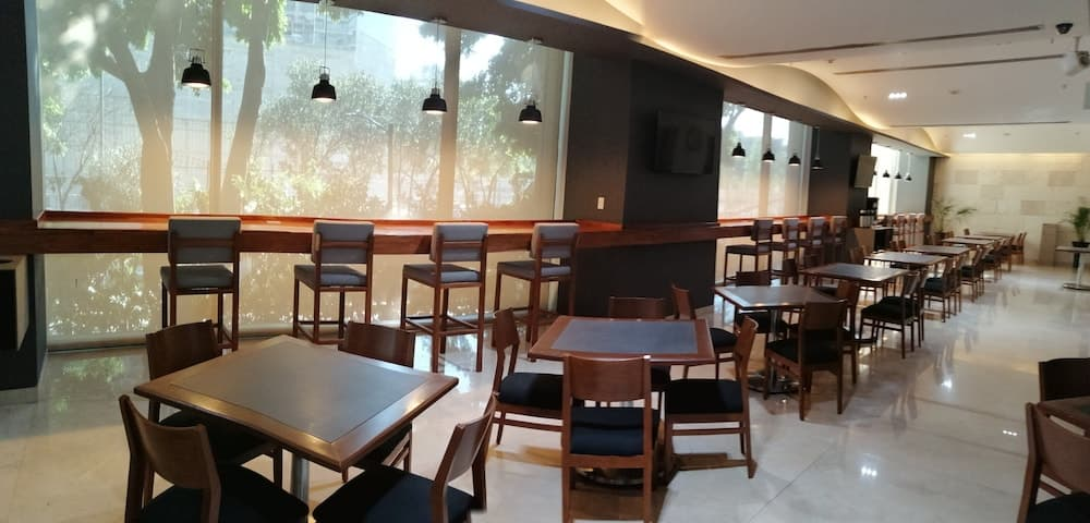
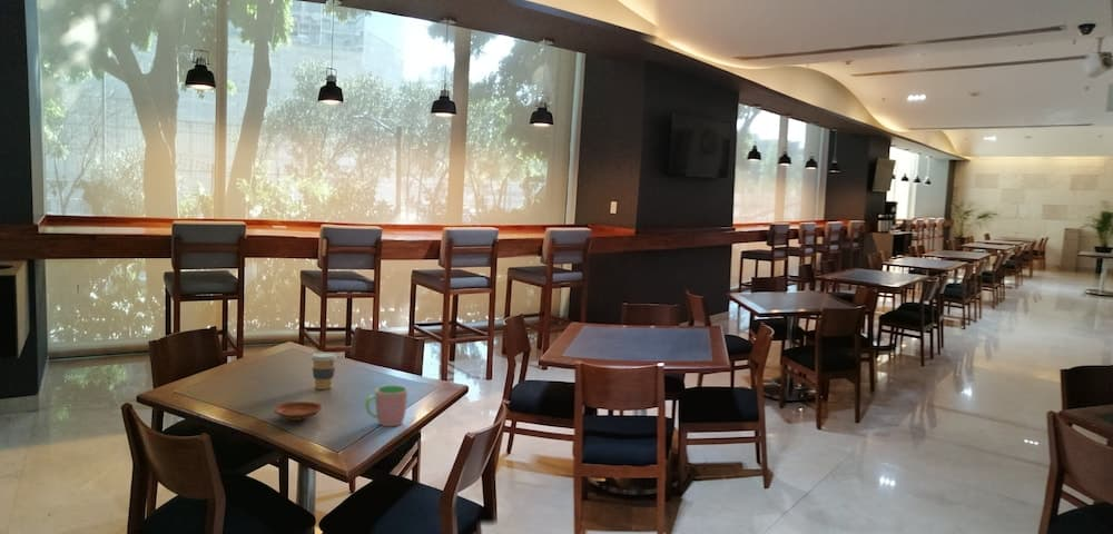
+ plate (297, 412)
+ coffee cup (323, 370)
+ cup (385, 406)
